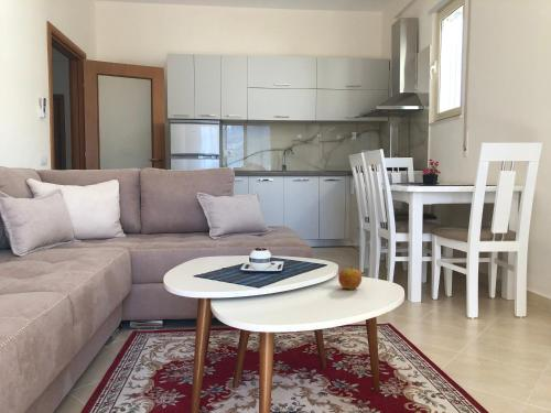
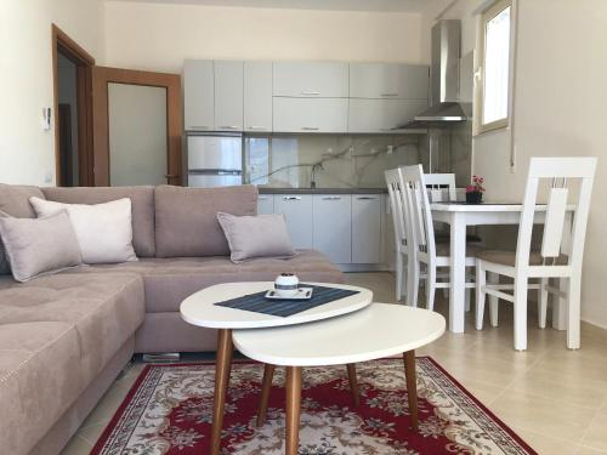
- apple (349, 275)
